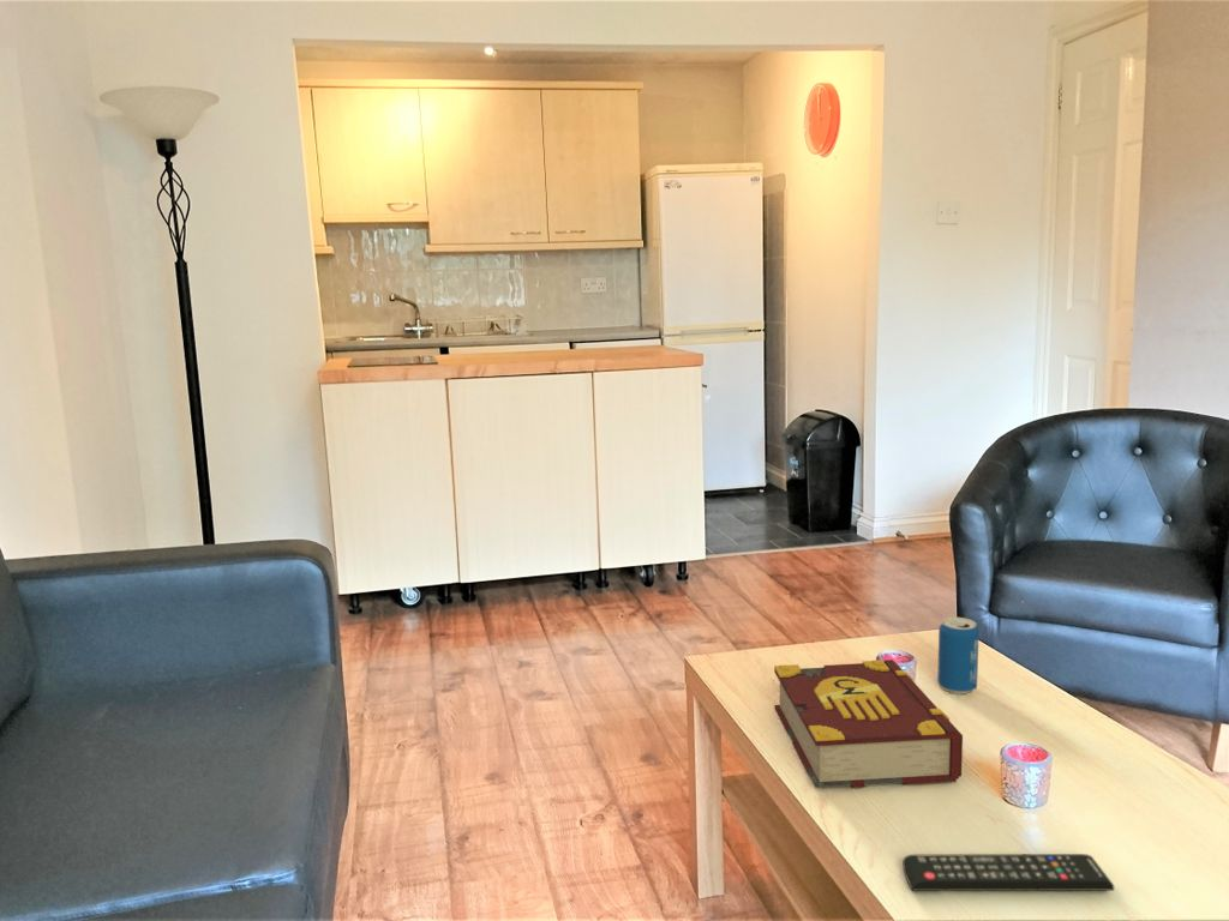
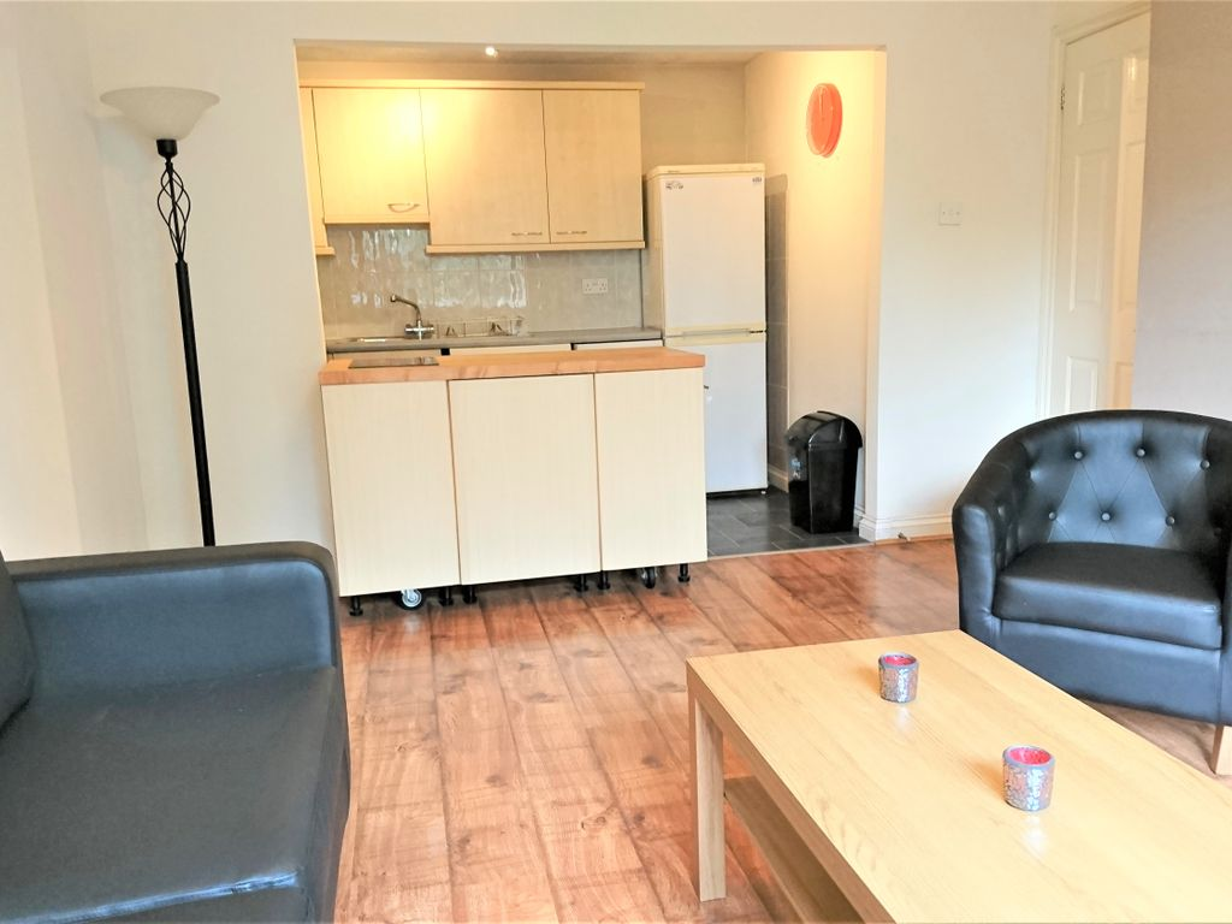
- remote control (1005, 874)
- book (859, 716)
- beverage can (958, 655)
